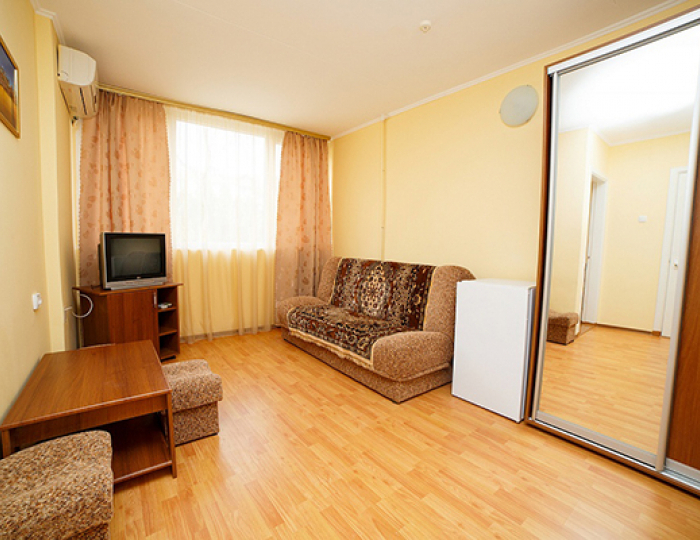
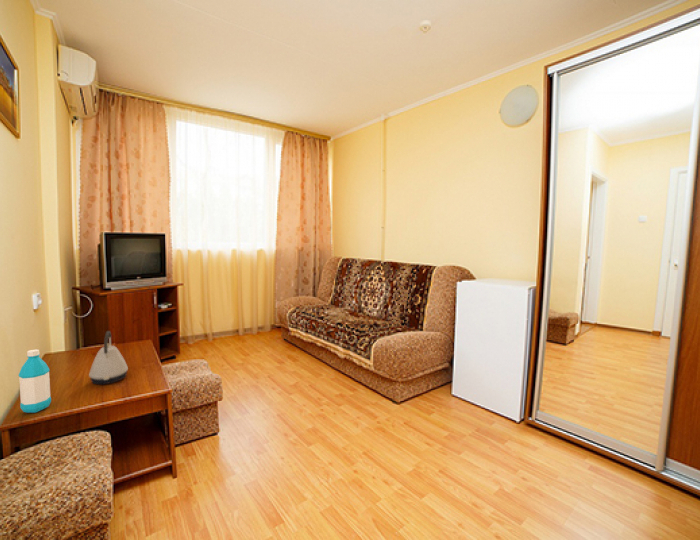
+ kettle (108, 355)
+ water bottle (34, 380)
